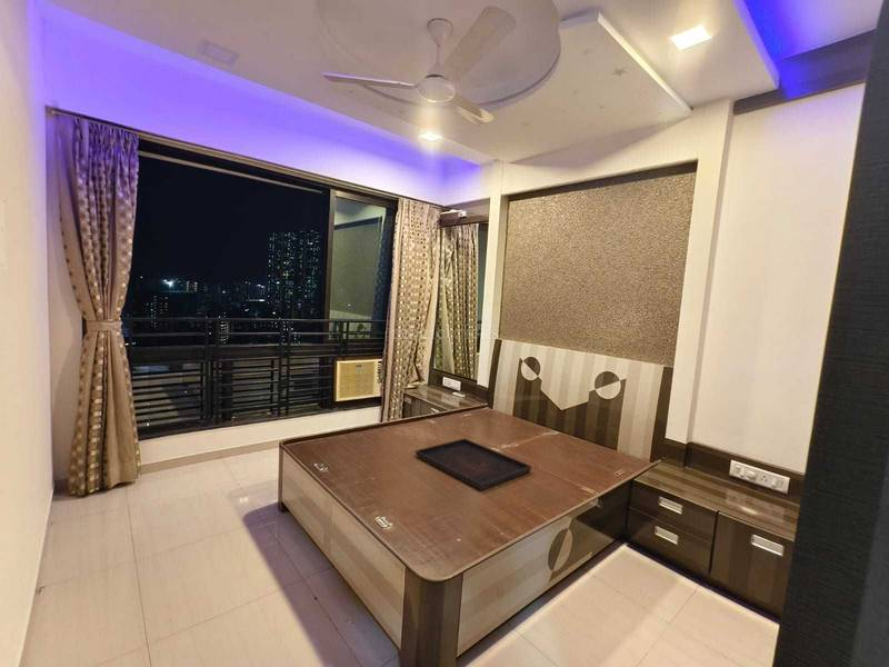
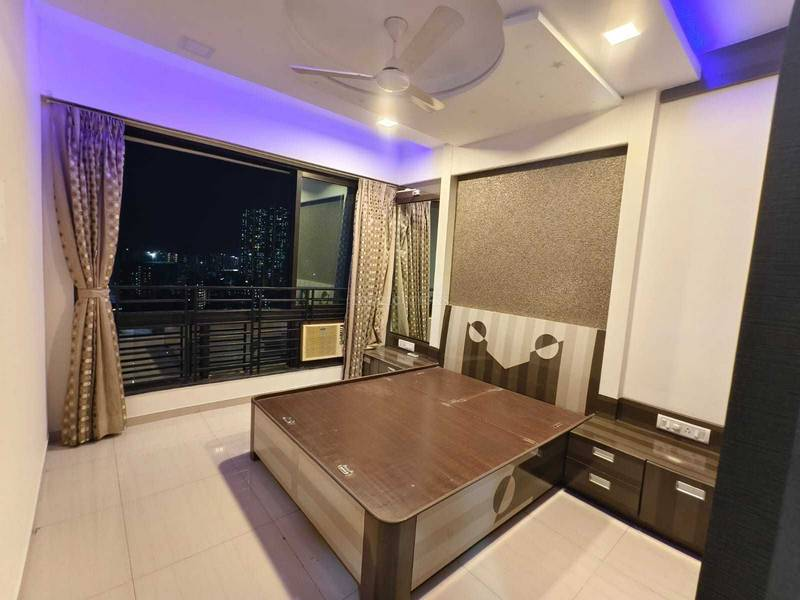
- serving tray (471, 460)
